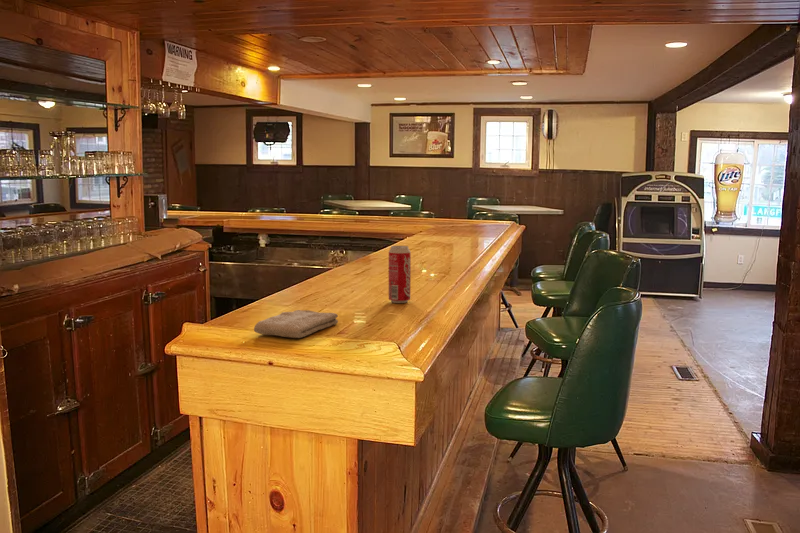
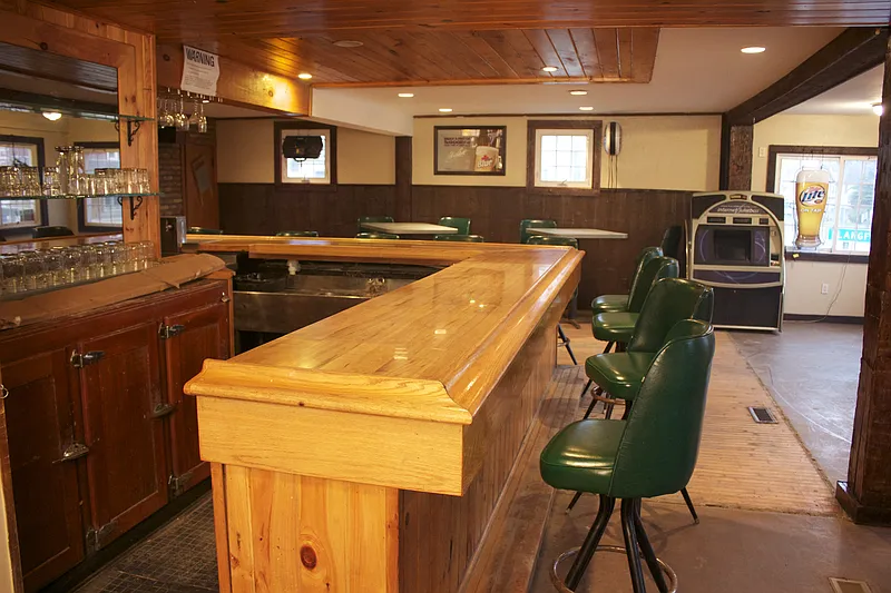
- washcloth (298, 322)
- beverage can (399, 274)
